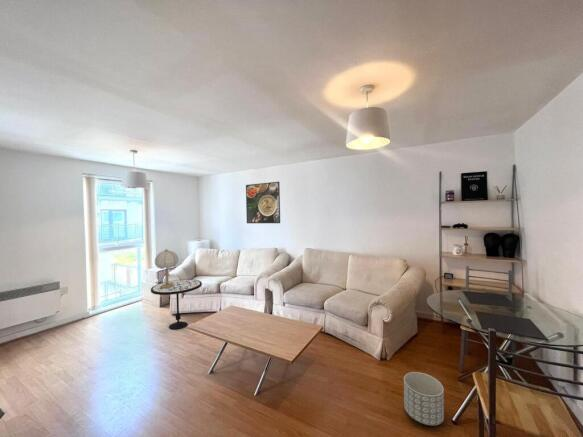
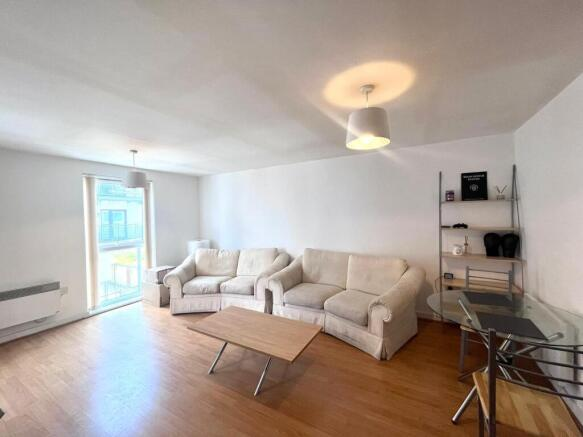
- planter (423, 399)
- table lamp (166, 267)
- side table (177, 305)
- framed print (262, 203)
